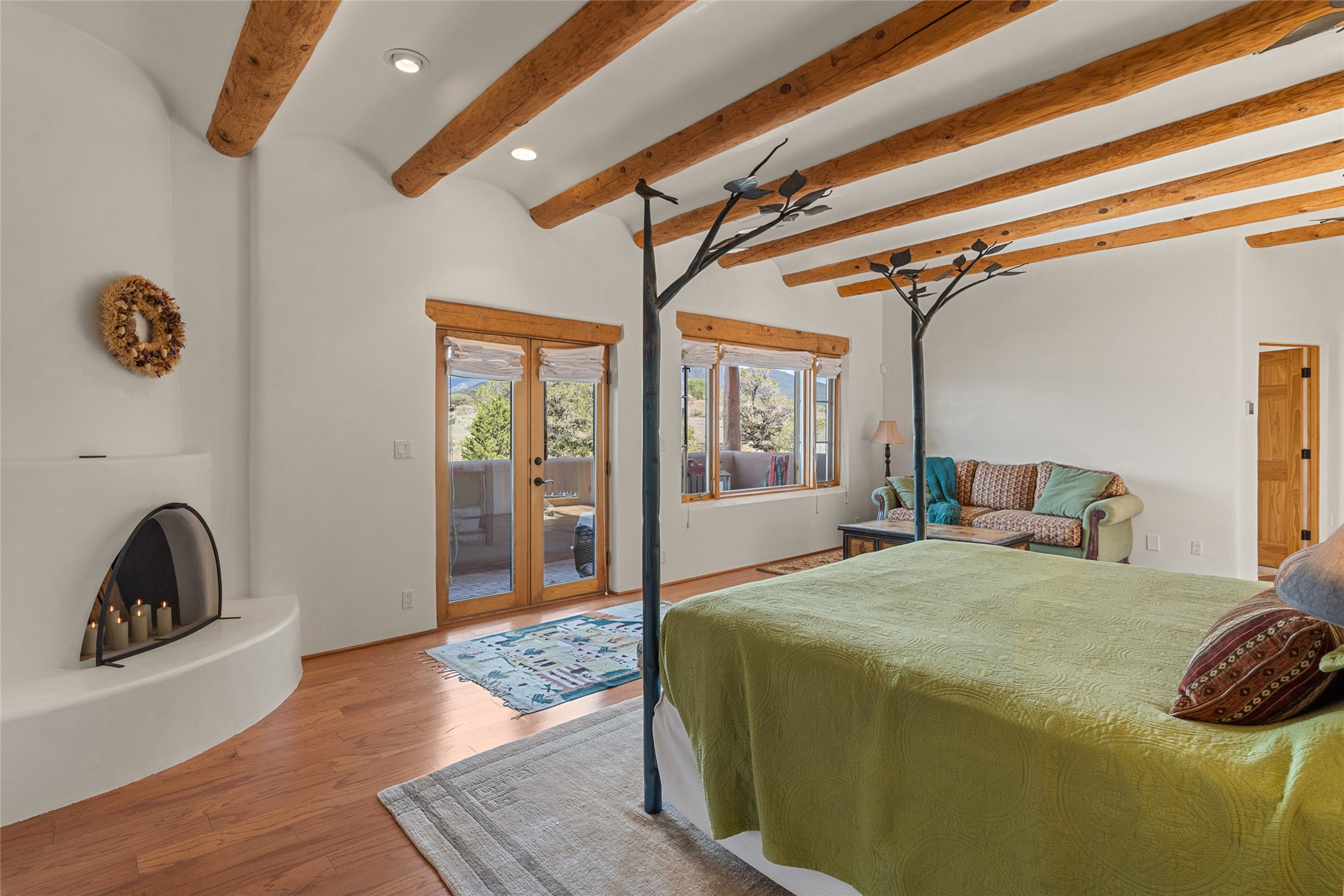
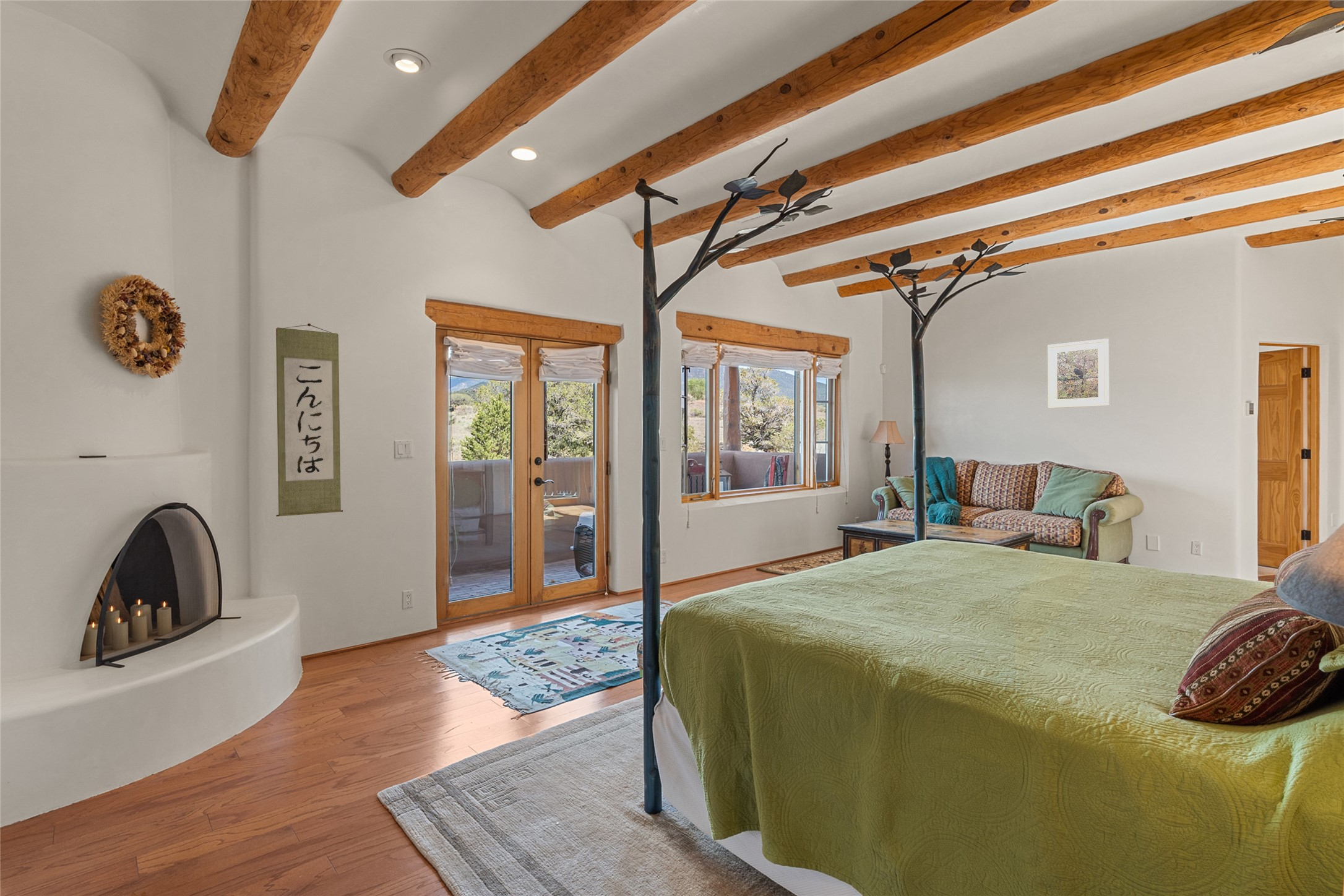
+ wall scroll (309, 418)
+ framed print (1077, 374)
